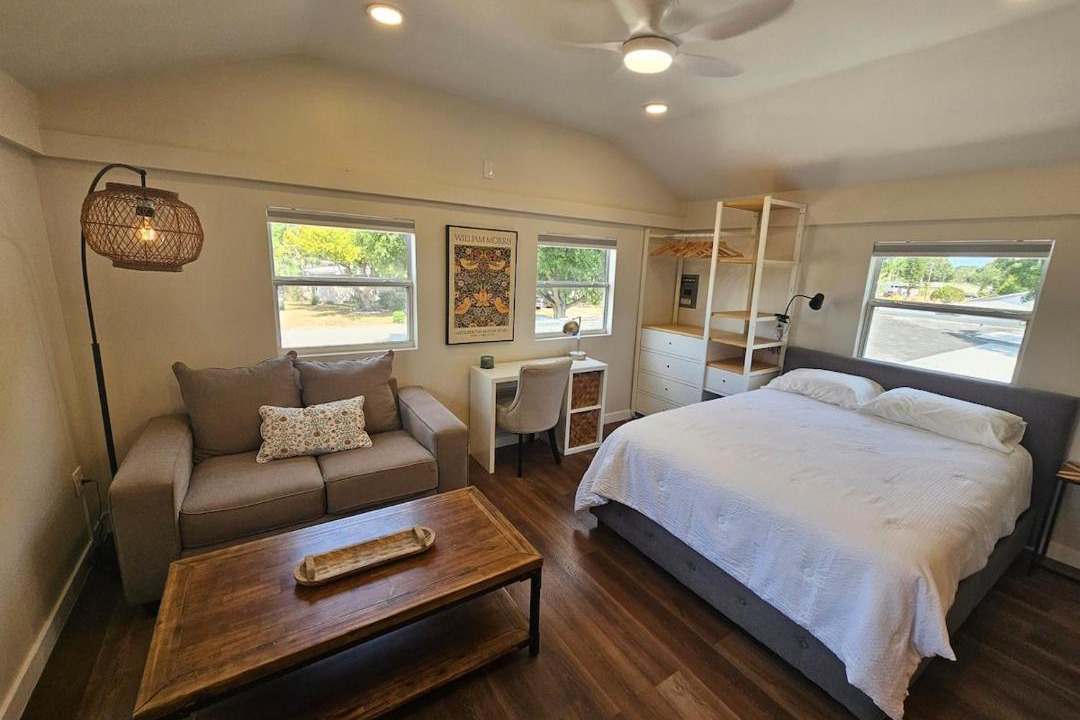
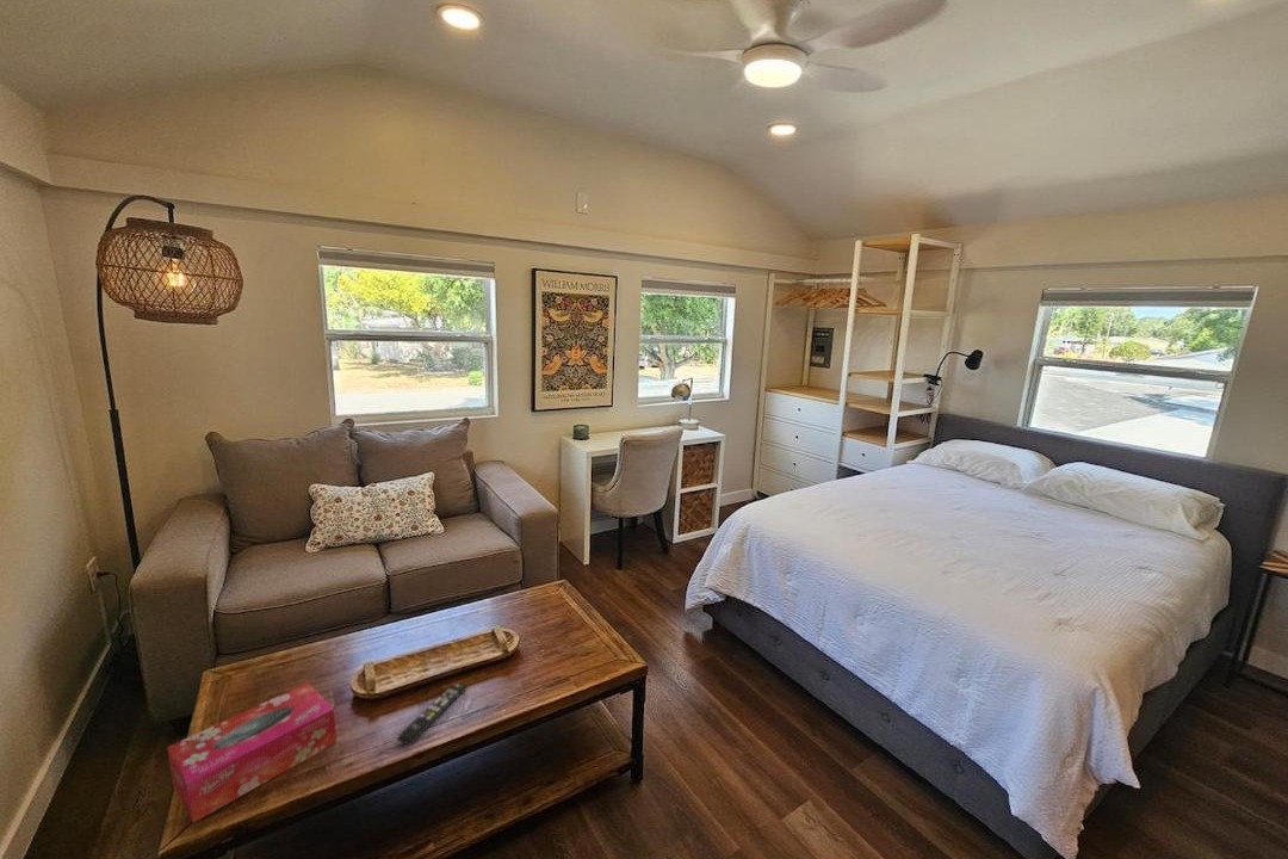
+ remote control (434, 710)
+ tissue box (256, 744)
